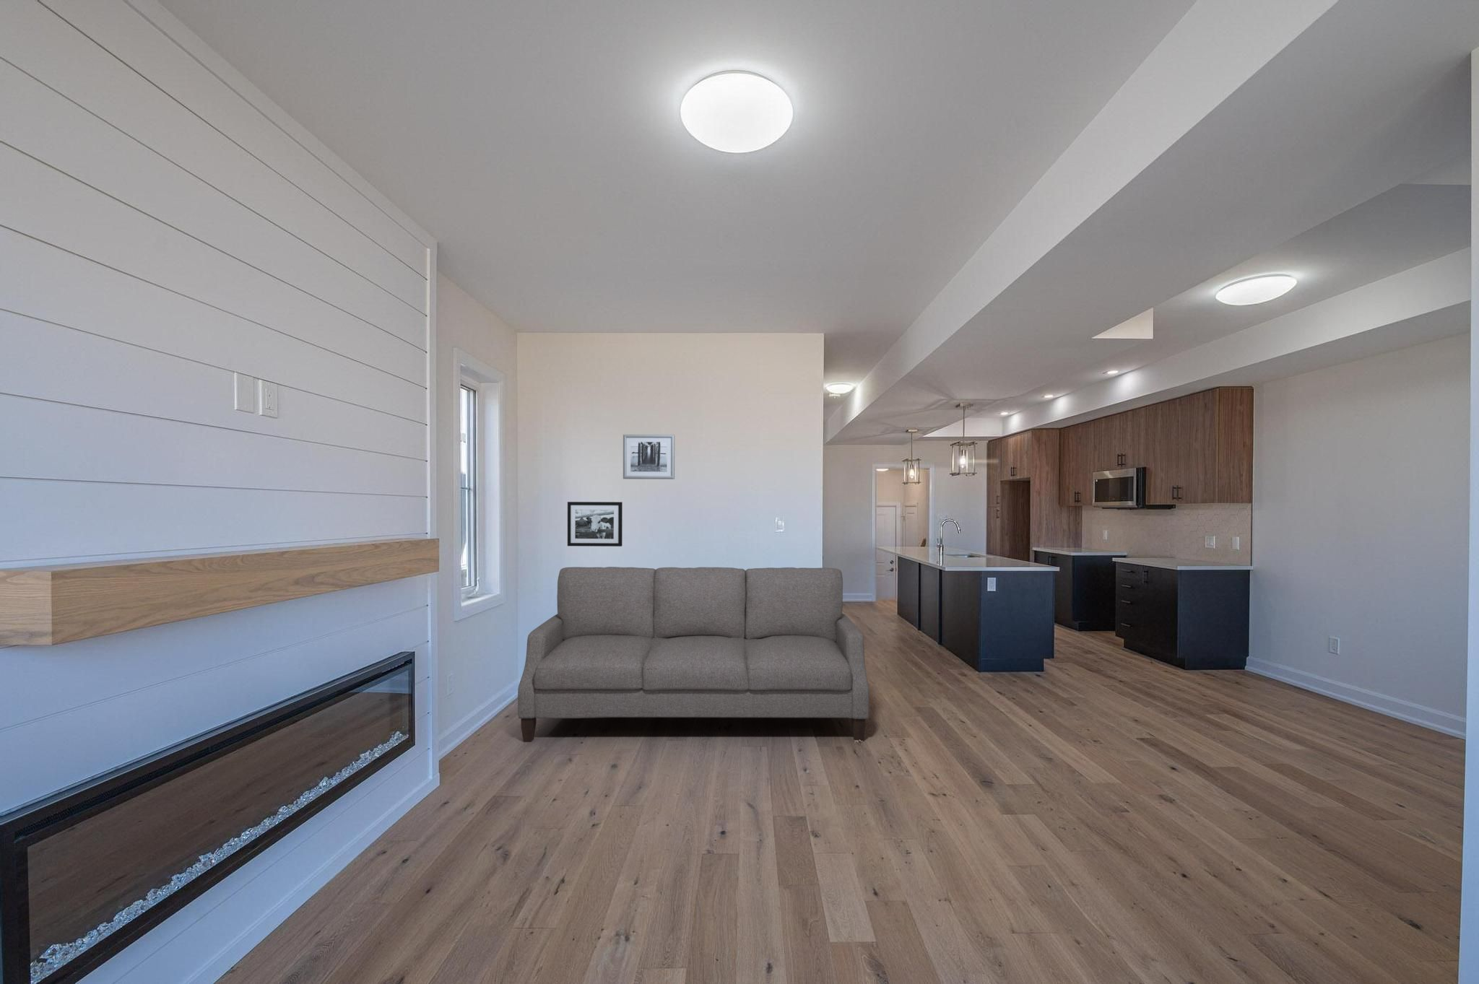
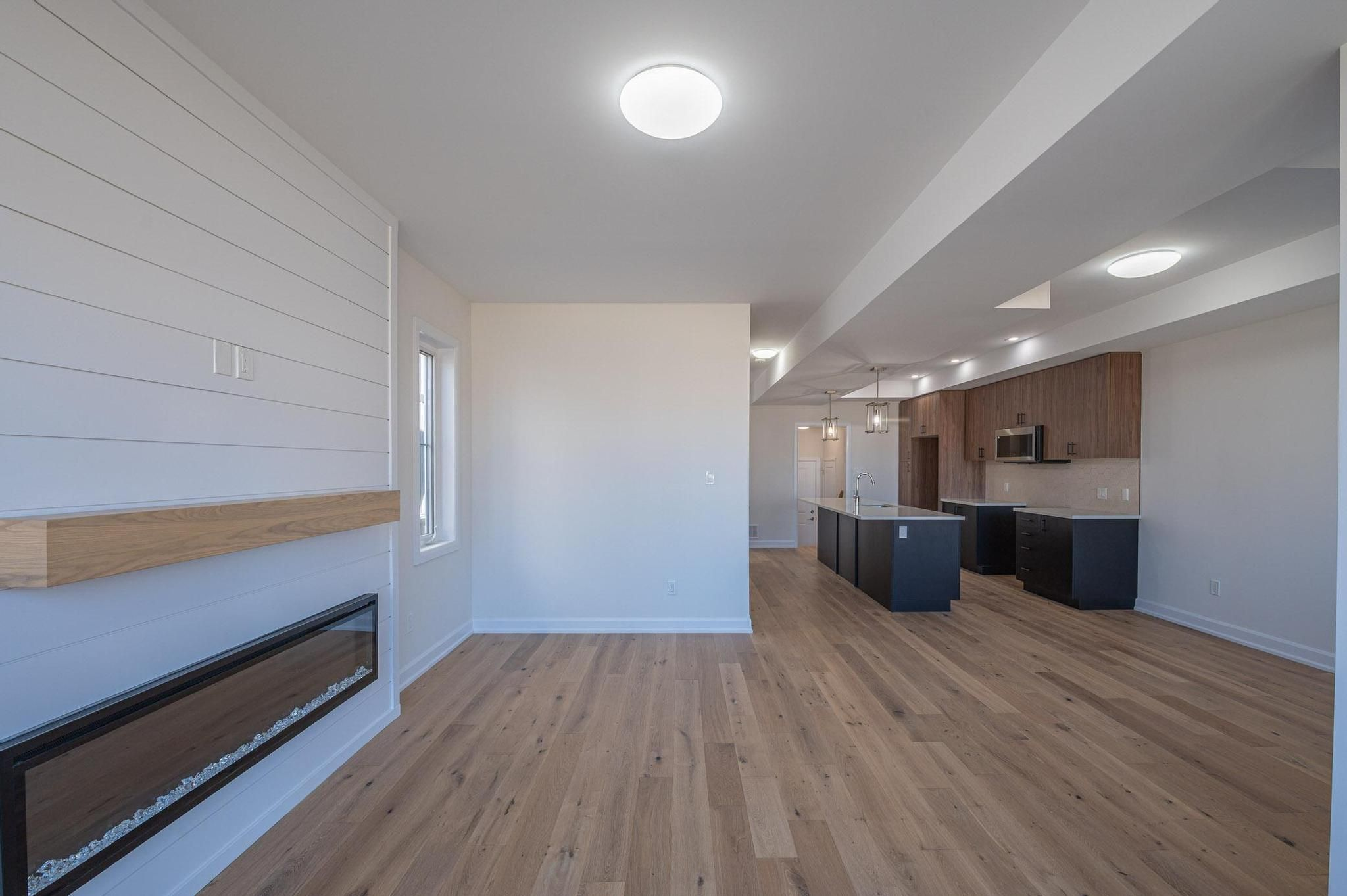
- wall art (649, 456)
- sofa (697, 646)
- picture frame (594, 524)
